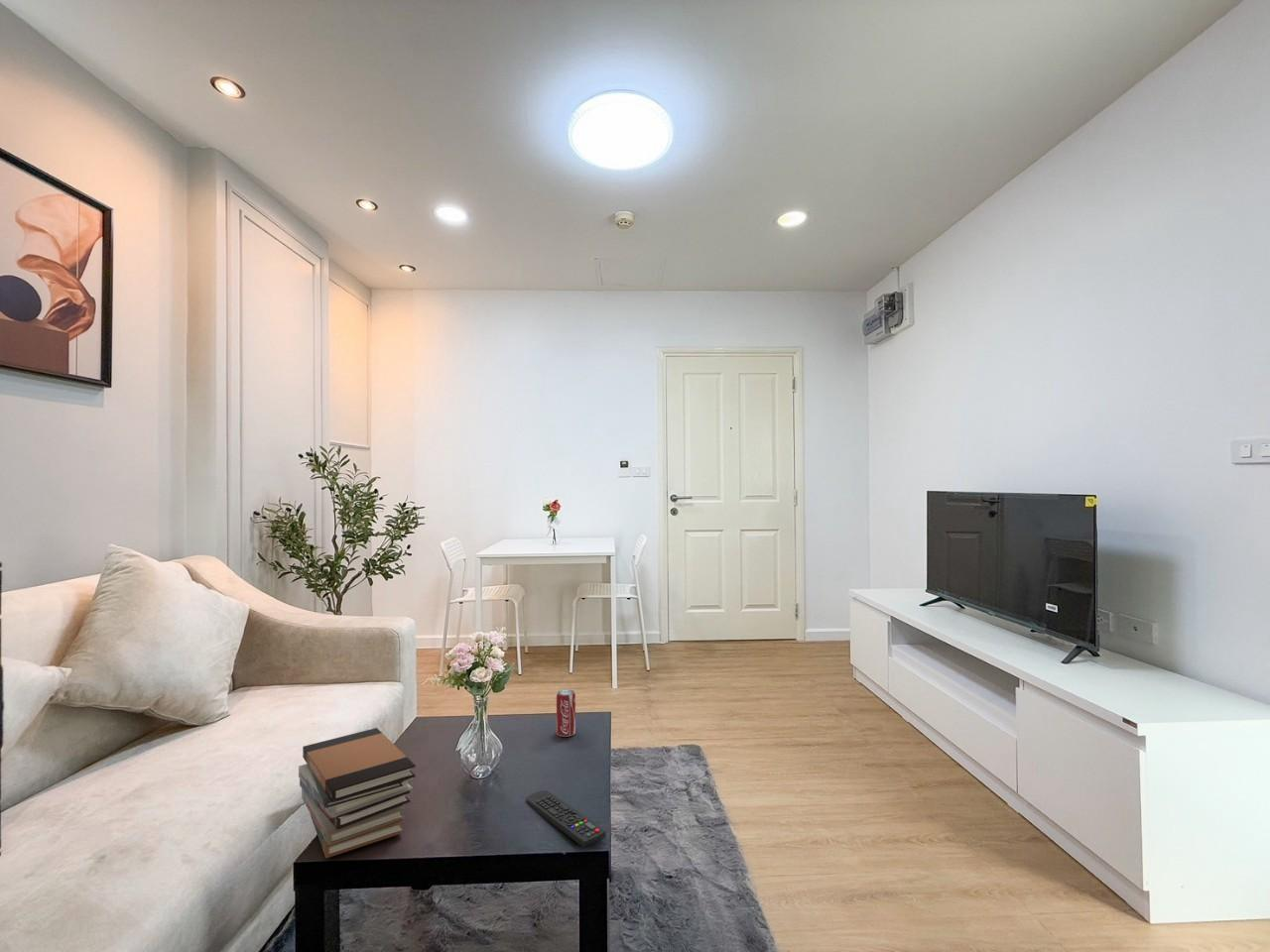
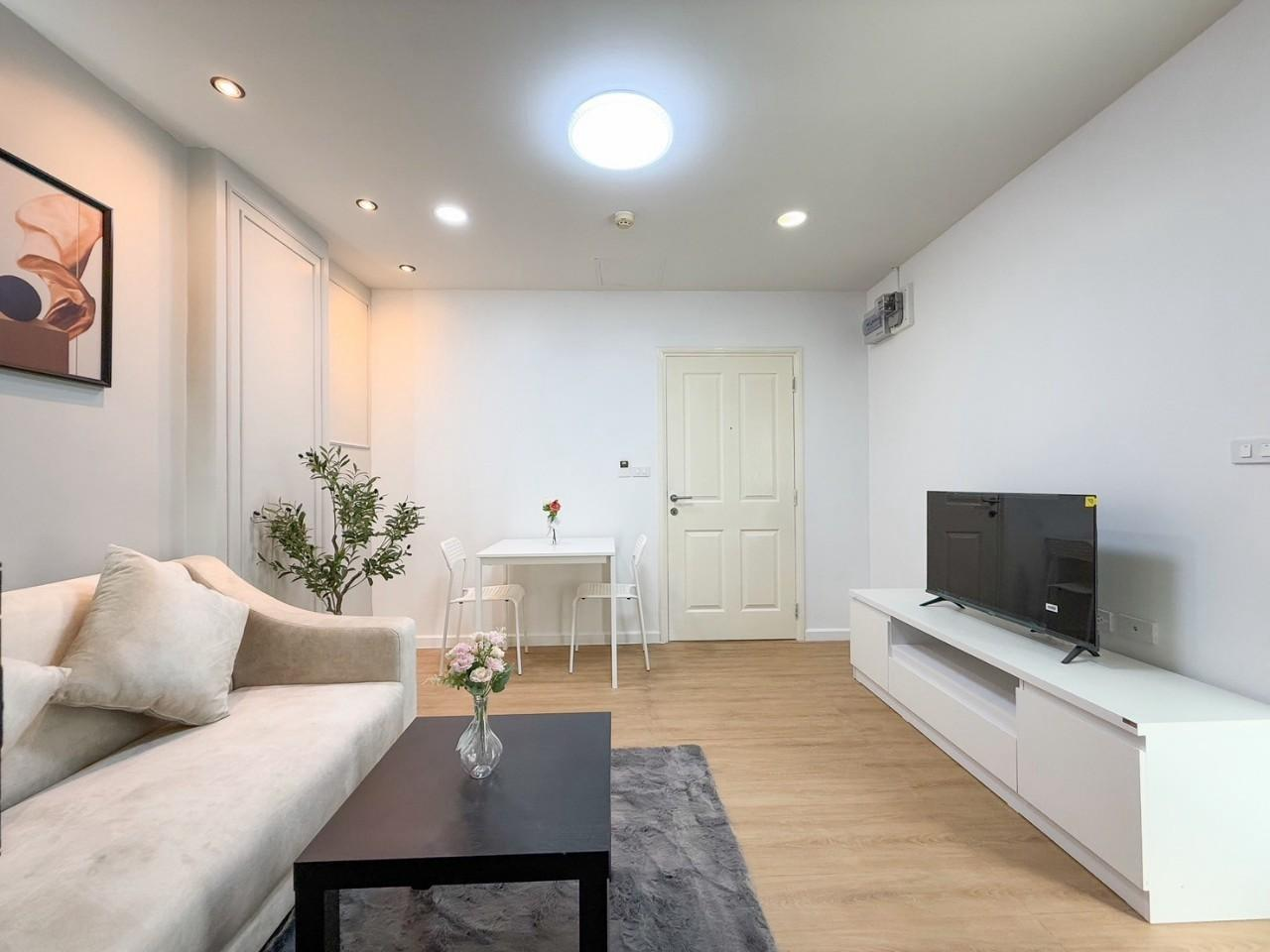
- beverage can (566, 712)
- remote control (563, 815)
- book stack (354, 785)
